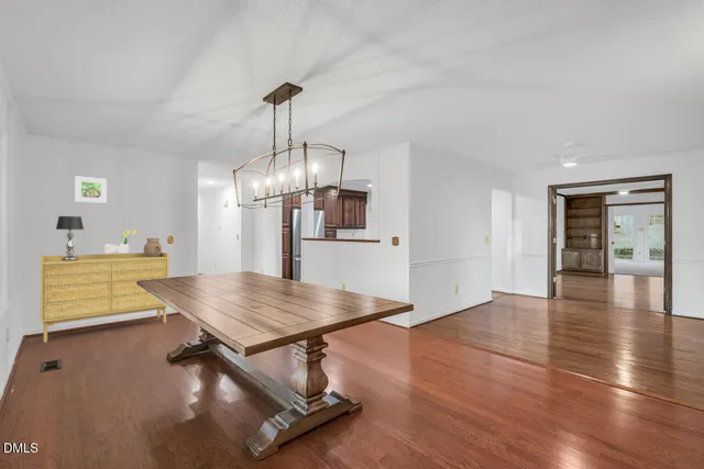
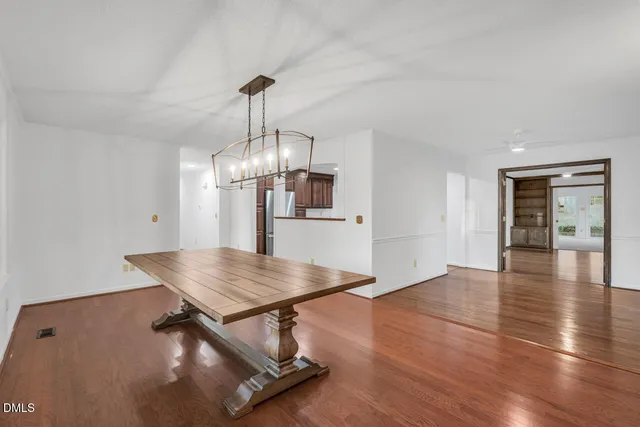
- bouquet (120, 244)
- sideboard (109, 291)
- ceramic pot (152, 247)
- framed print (90, 189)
- table lamp (69, 238)
